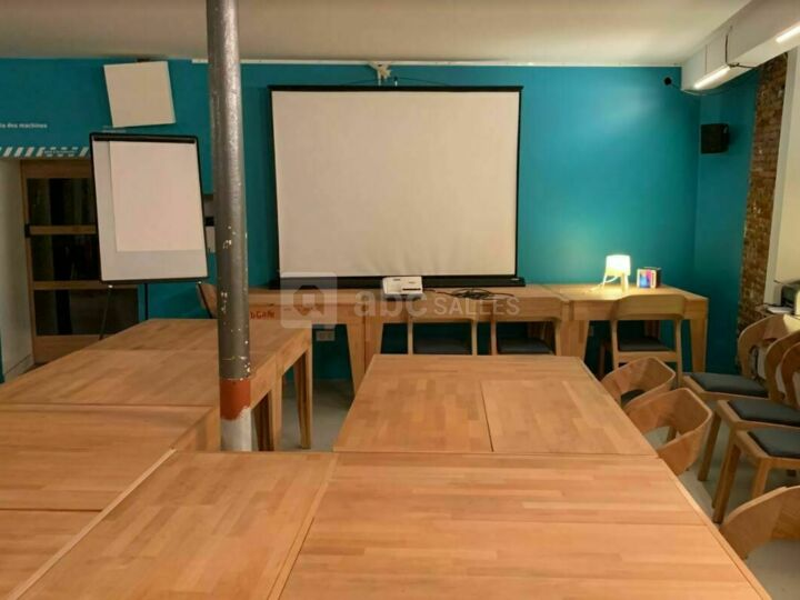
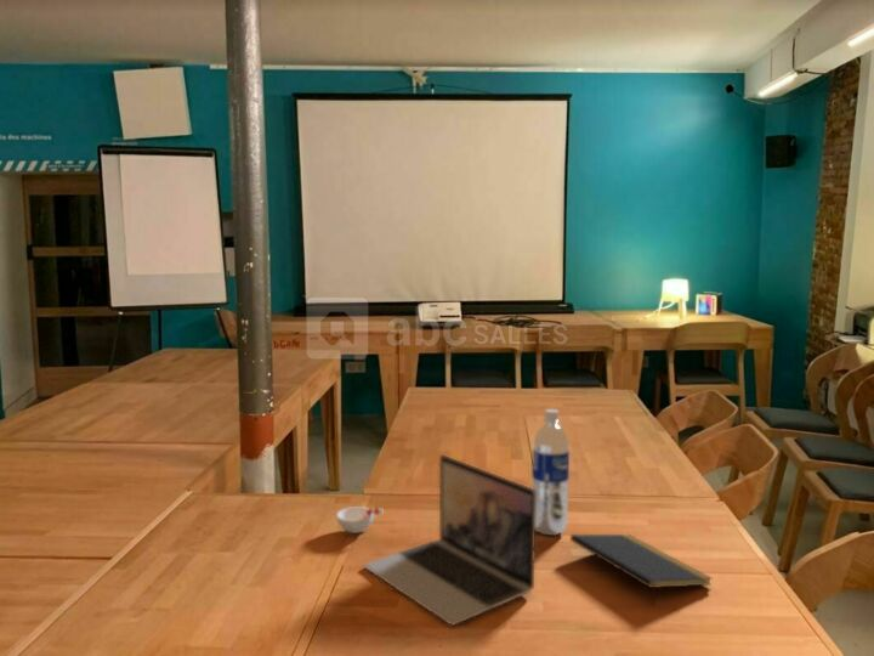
+ laptop (445, 531)
+ notepad (637, 558)
+ water bottle (550, 470)
+ cup (358, 519)
